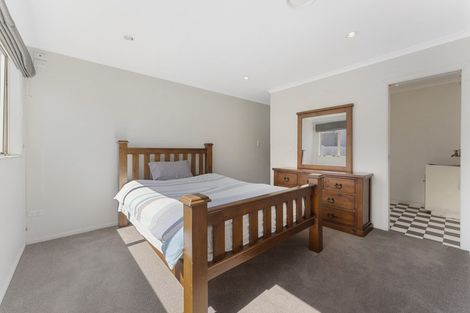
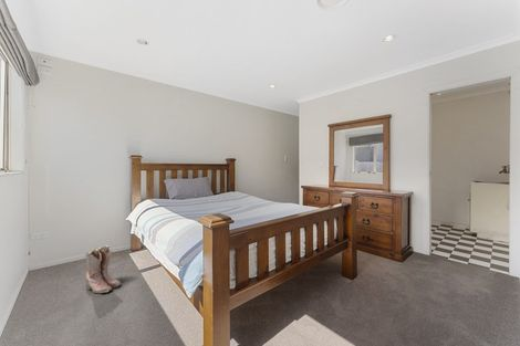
+ boots (103, 266)
